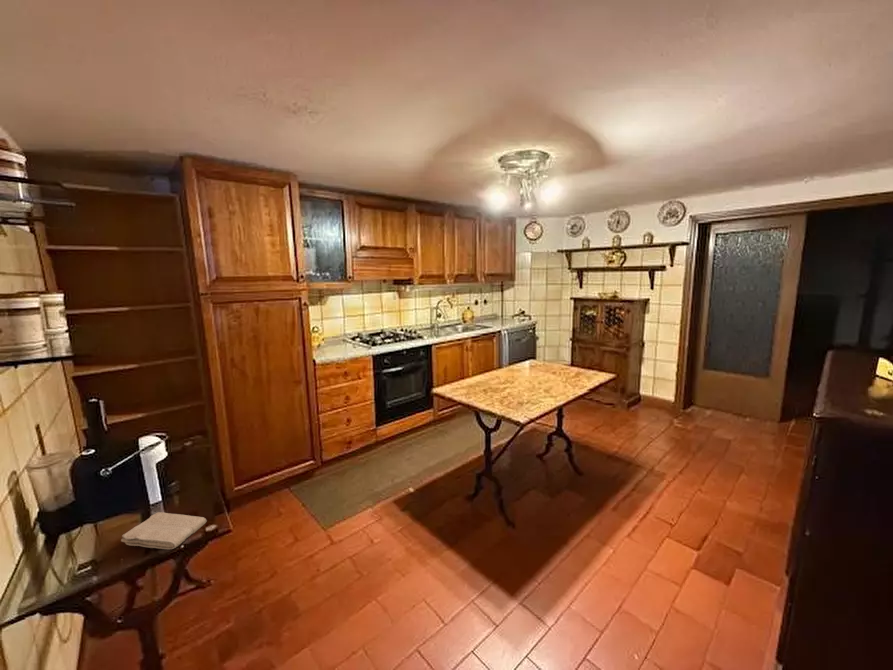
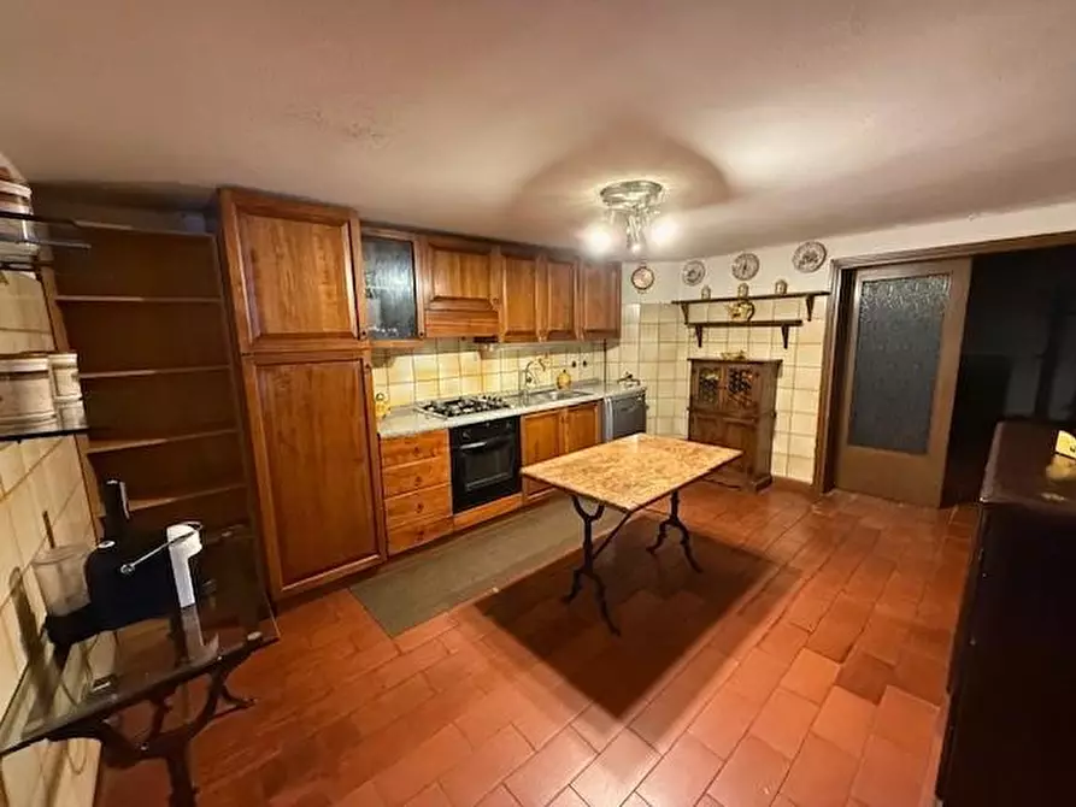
- washcloth (164, 529)
